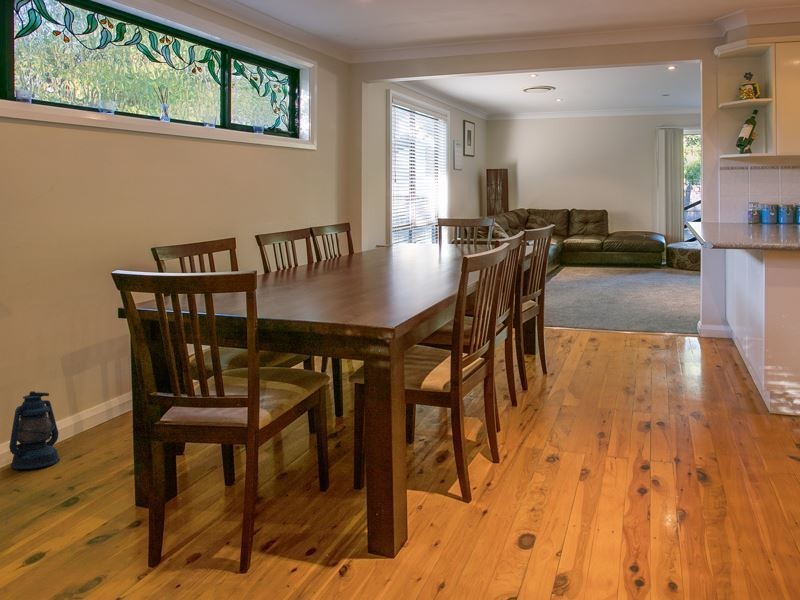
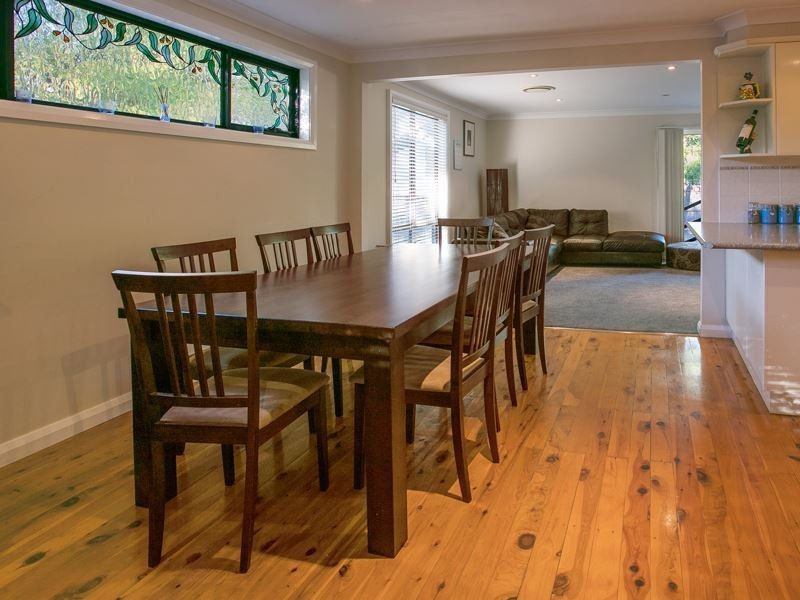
- lantern (34, 427)
